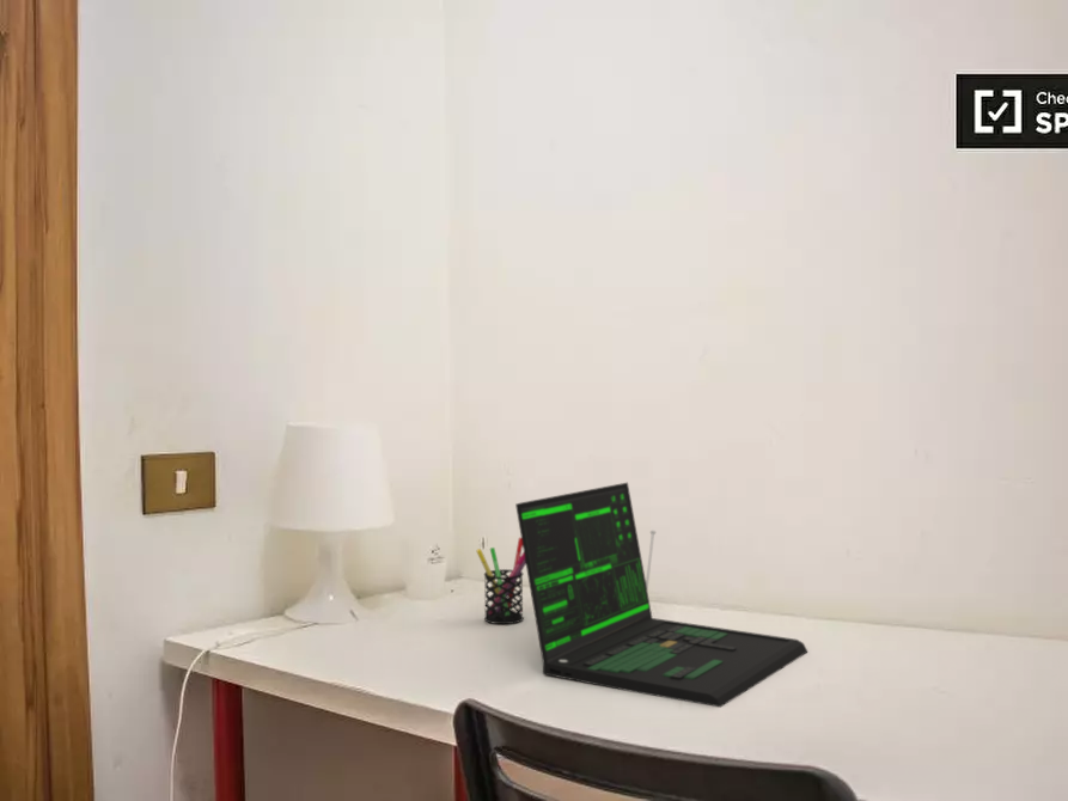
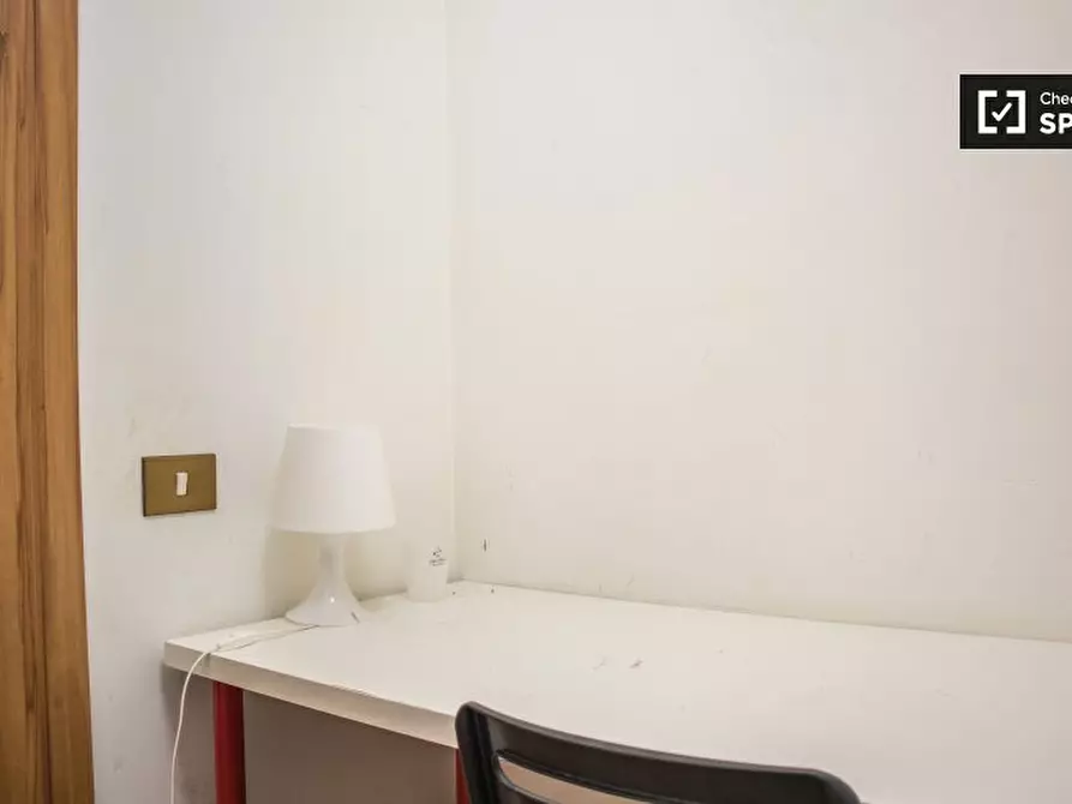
- pen holder (504, 577)
- laptop (649, 569)
